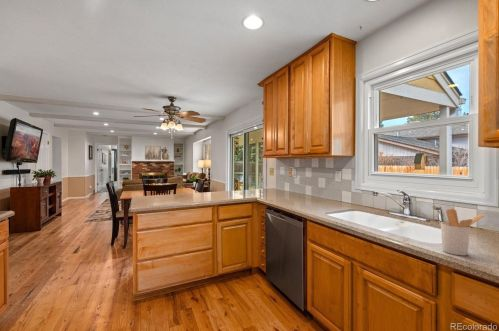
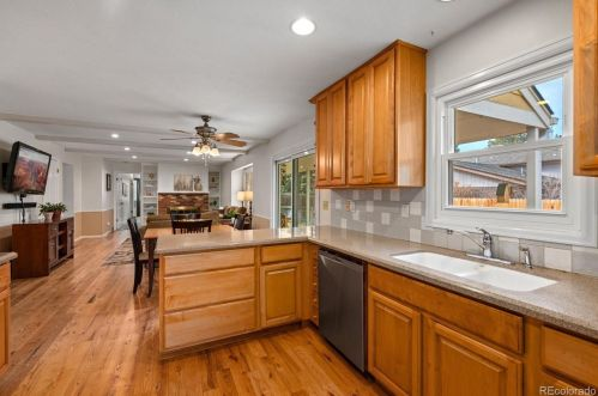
- utensil holder (462, 232)
